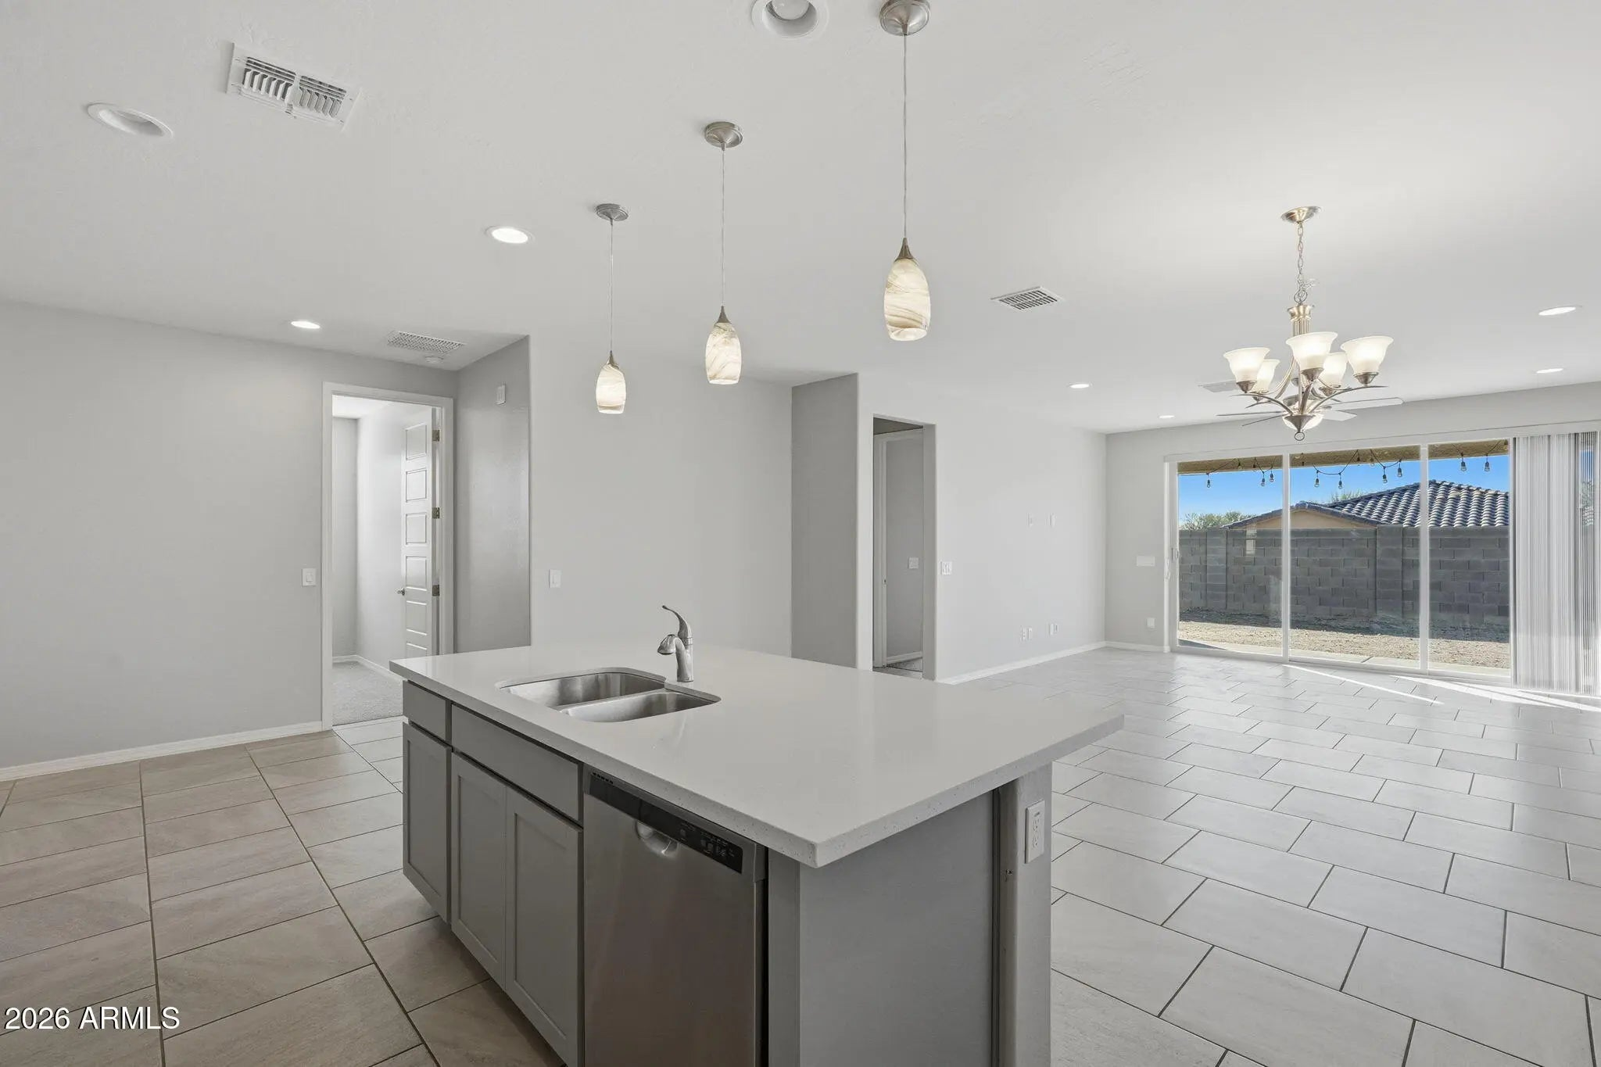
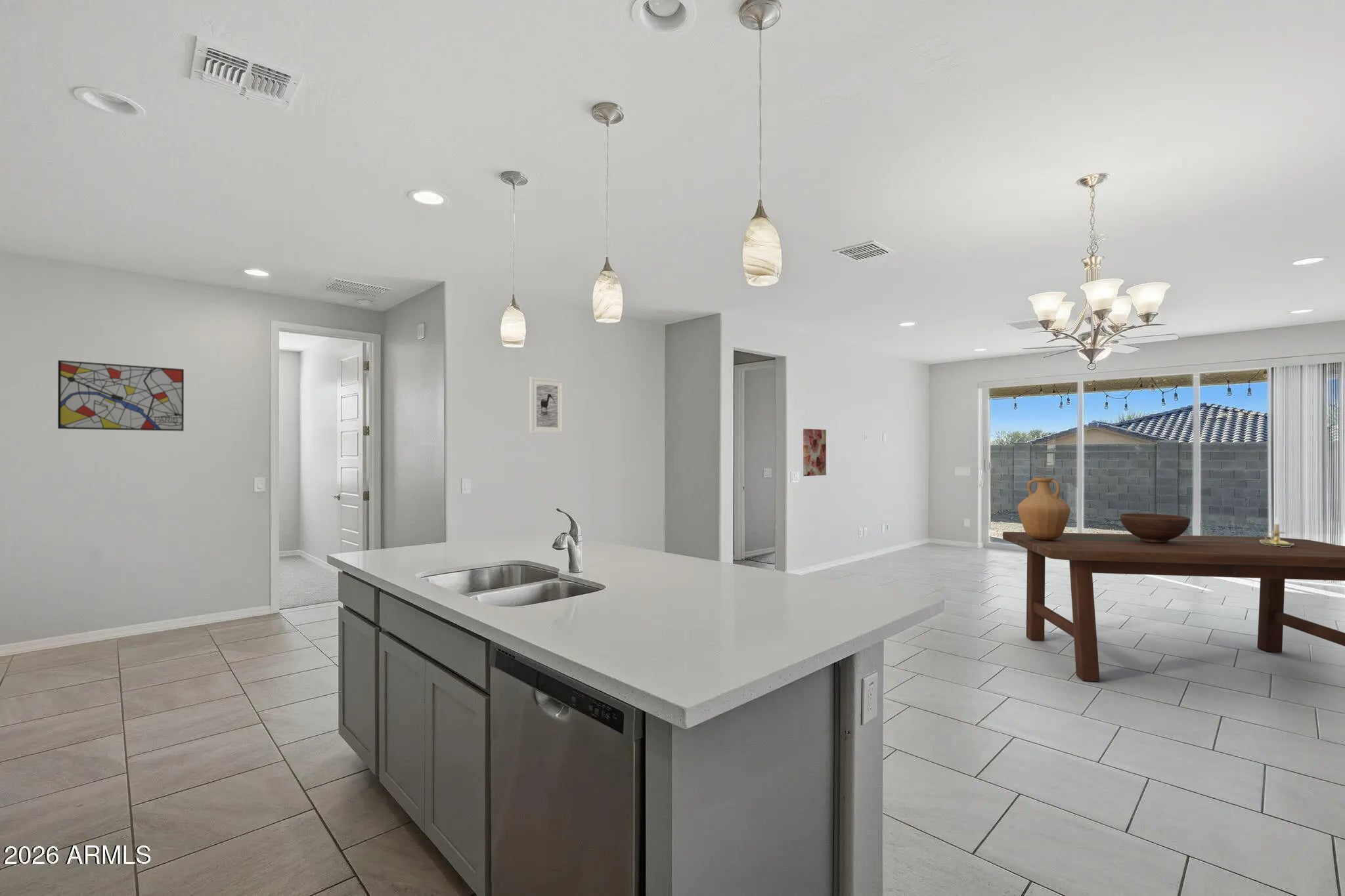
+ dining table (1183, 575)
+ wall art (123, 397)
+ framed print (546, 406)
+ fruit bowl (1154, 528)
+ candle holder (1275, 530)
+ wall art (814, 452)
+ vase (1043, 508)
